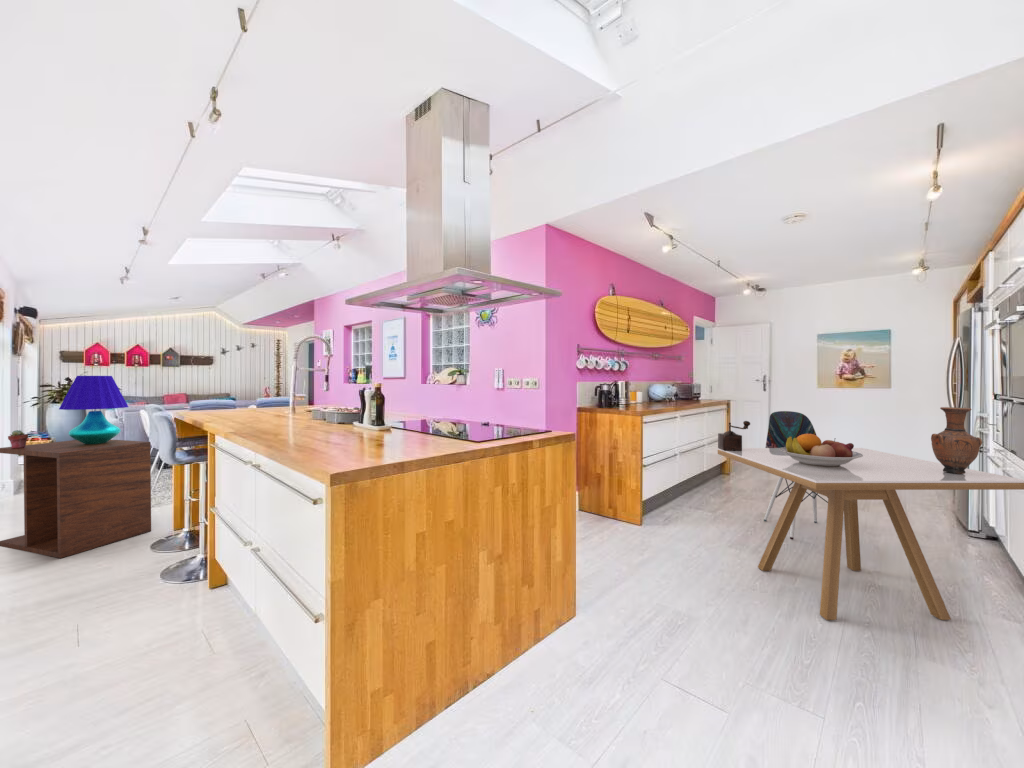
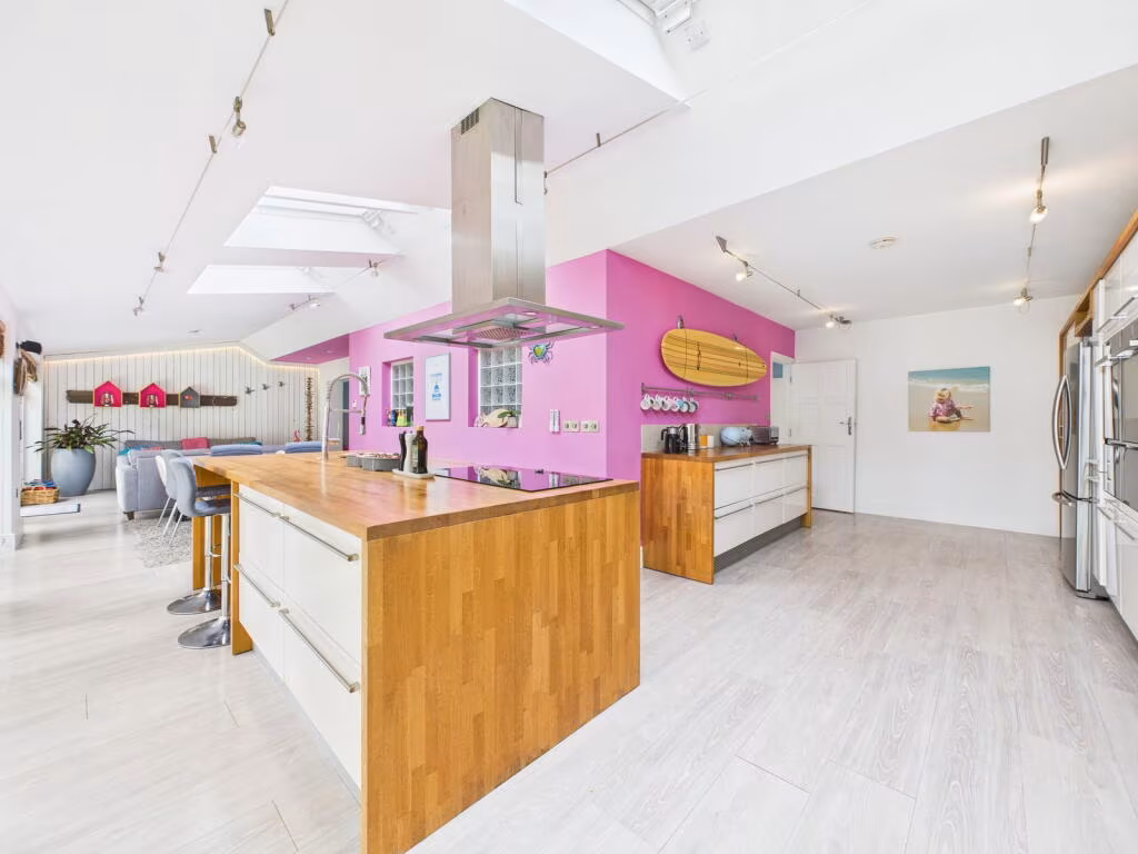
- dining table (842, 526)
- chair (794, 482)
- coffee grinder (734, 434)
- fruit bowl (819, 448)
- potted succulent (18, 438)
- side table (77, 491)
- table lamp (95, 409)
- vase (955, 439)
